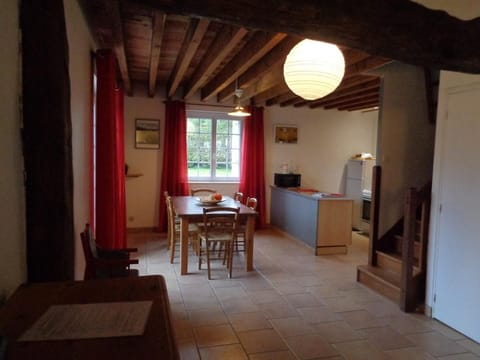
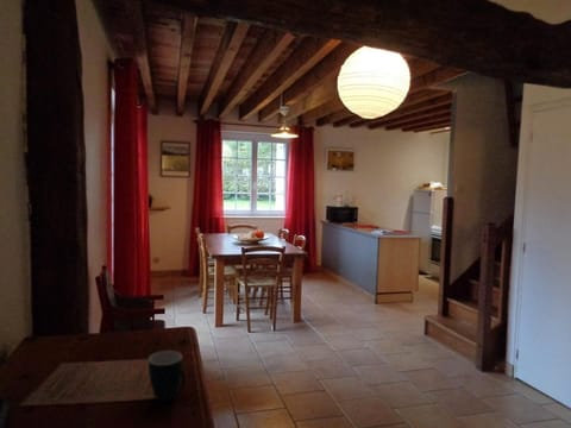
+ mug (169, 378)
